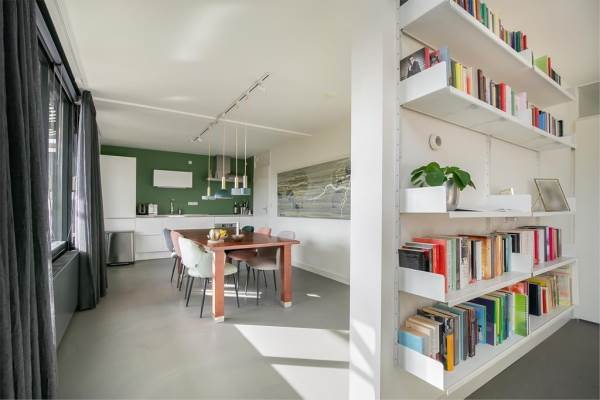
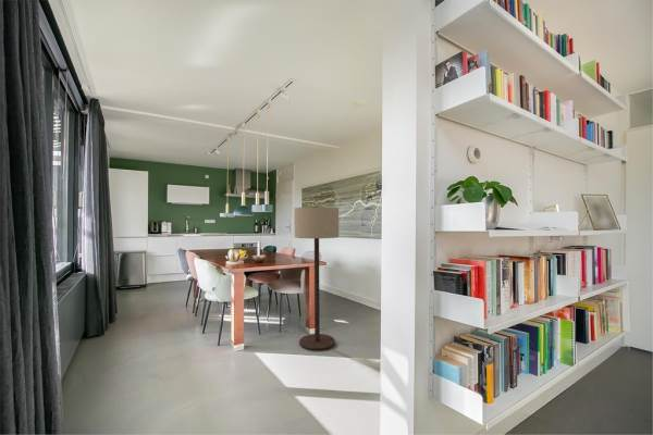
+ floor lamp (317, 275)
